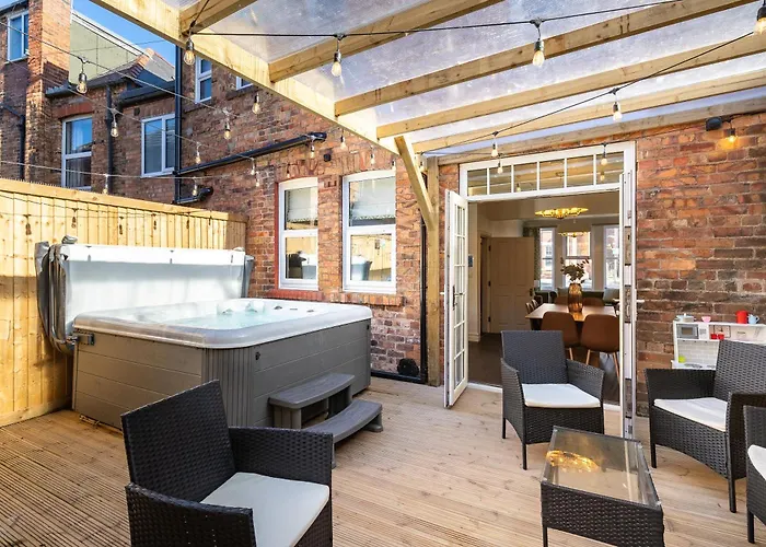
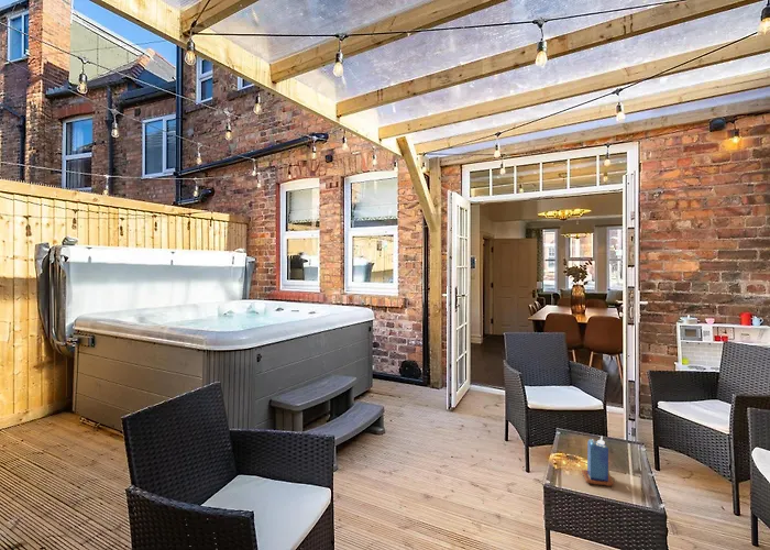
+ candle (596, 458)
